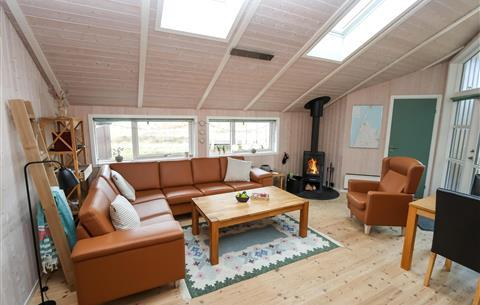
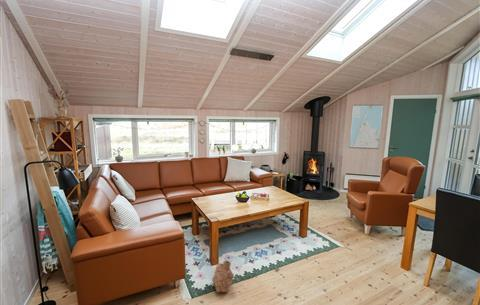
+ basket (222, 274)
